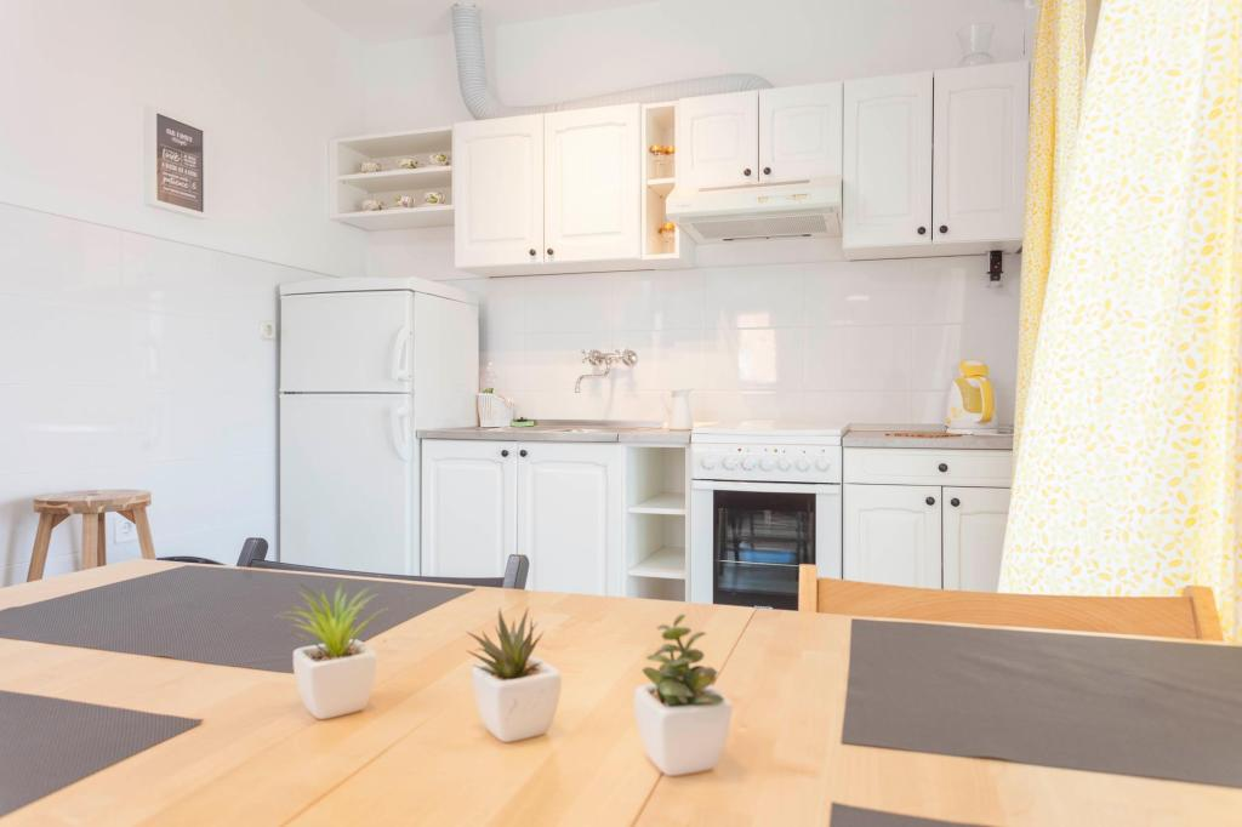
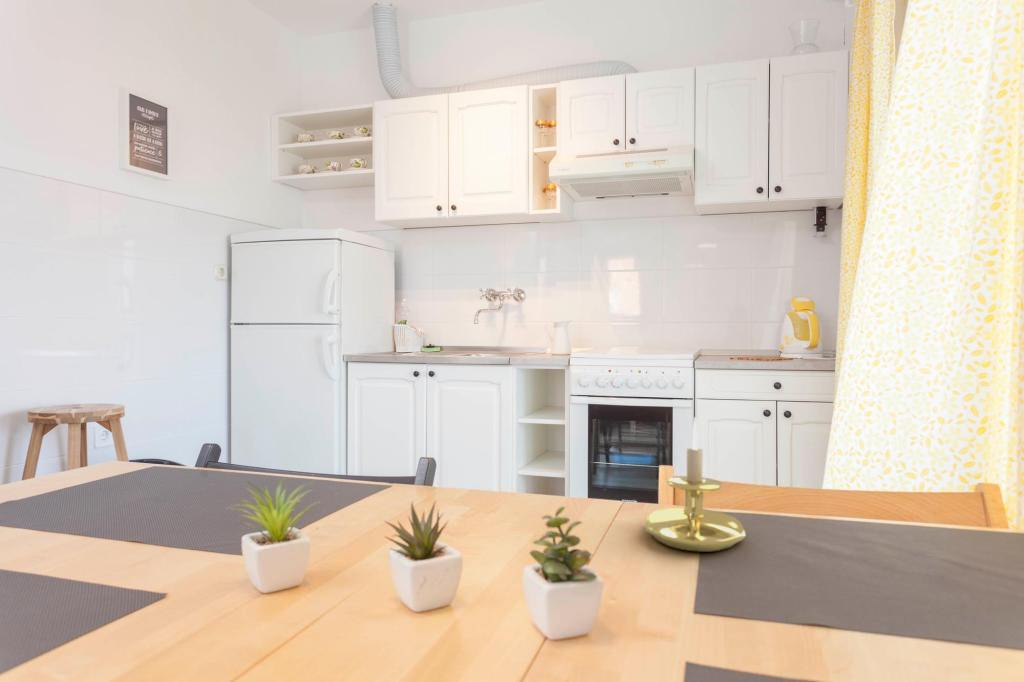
+ candle holder (694, 478)
